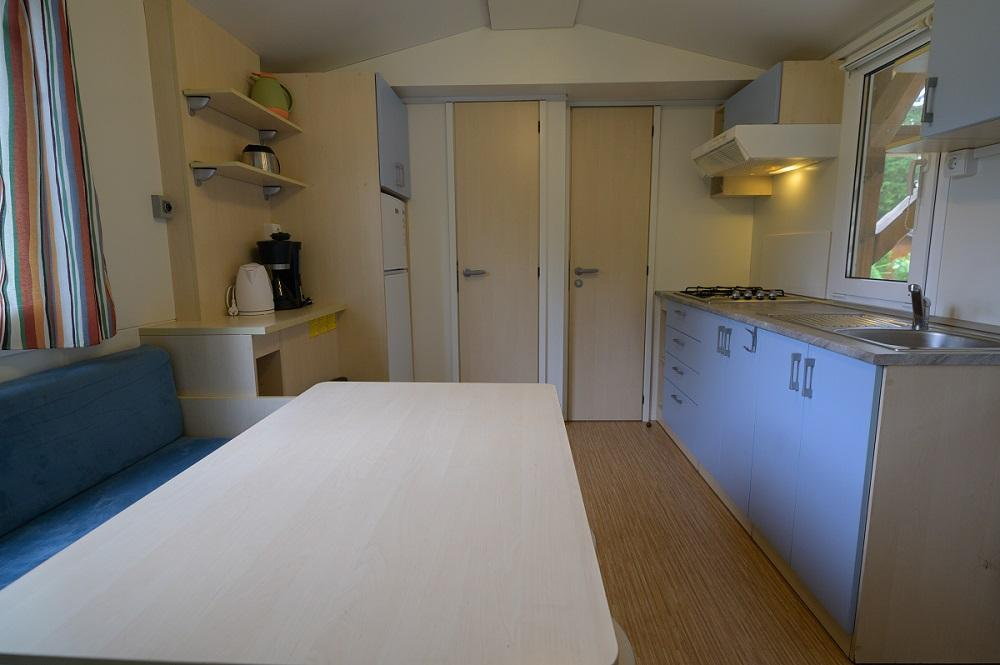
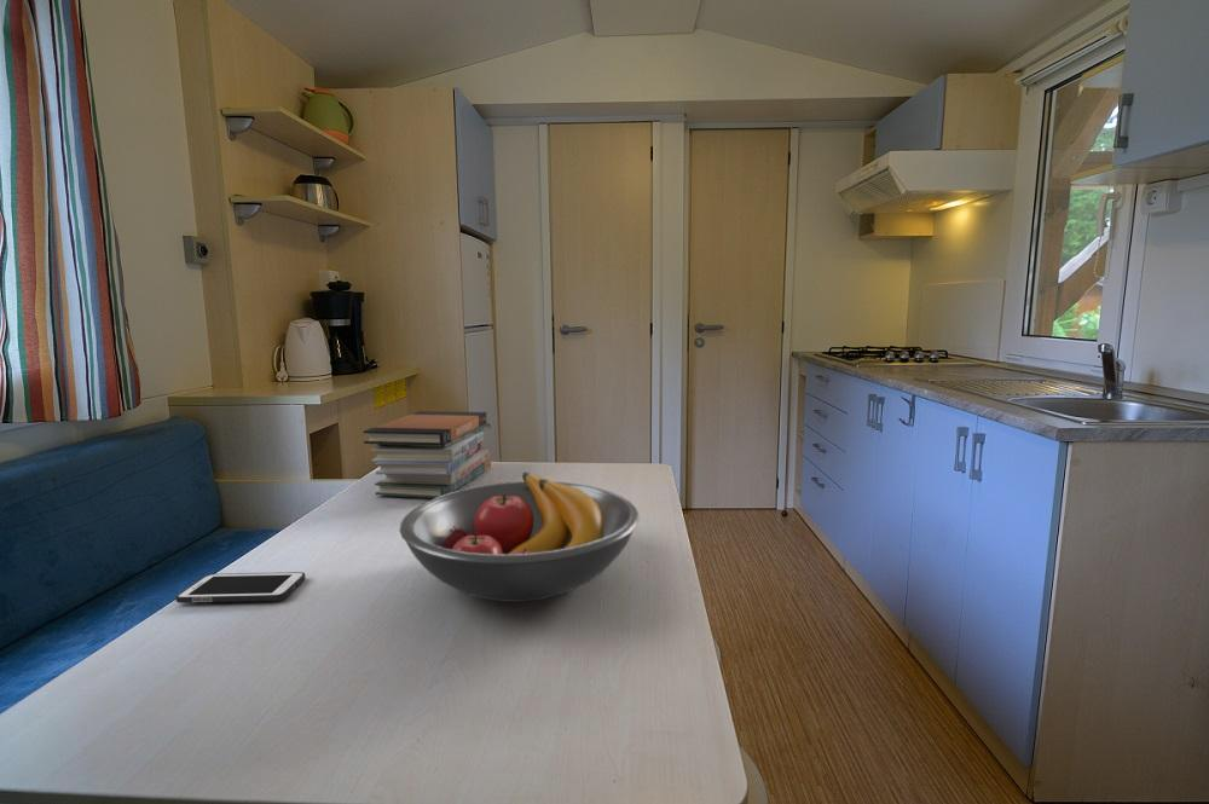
+ fruit bowl (522, 536)
+ book stack (433, 451)
+ cell phone (243, 586)
